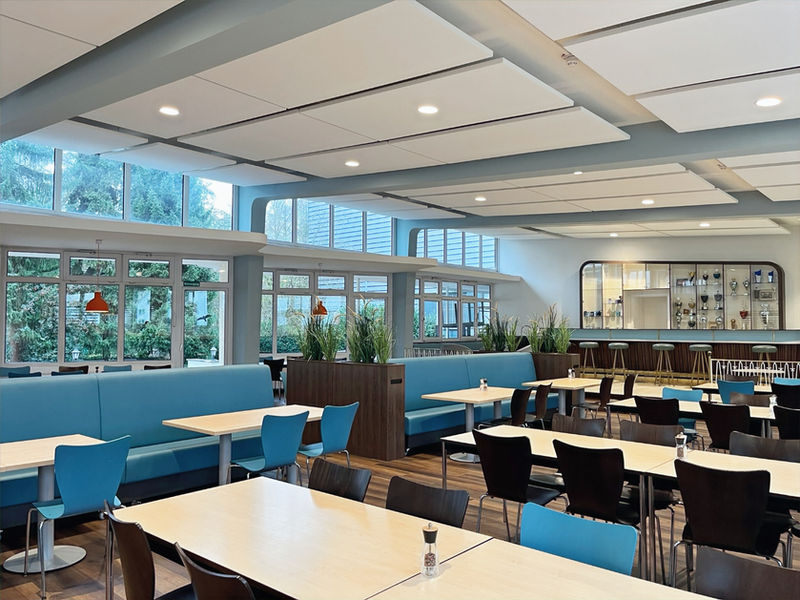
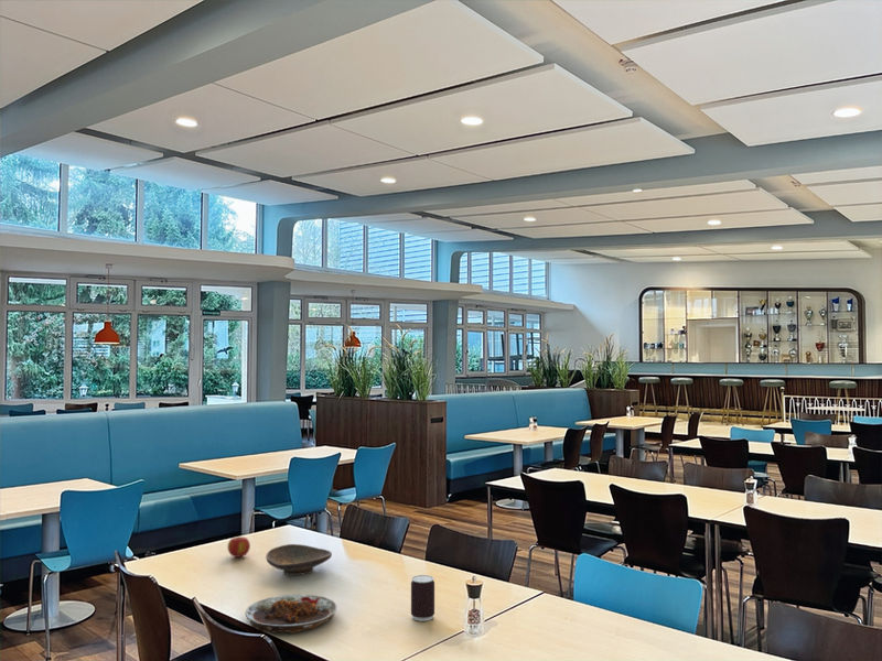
+ plate (291, 609)
+ decorative bowl (299, 561)
+ apple (238, 545)
+ beverage can (422, 597)
